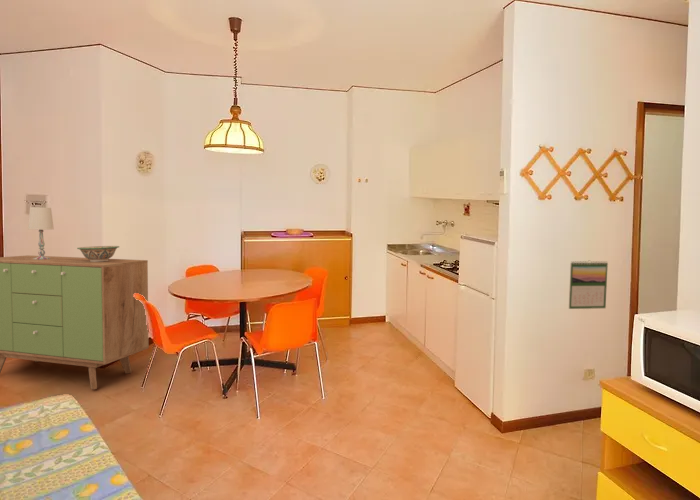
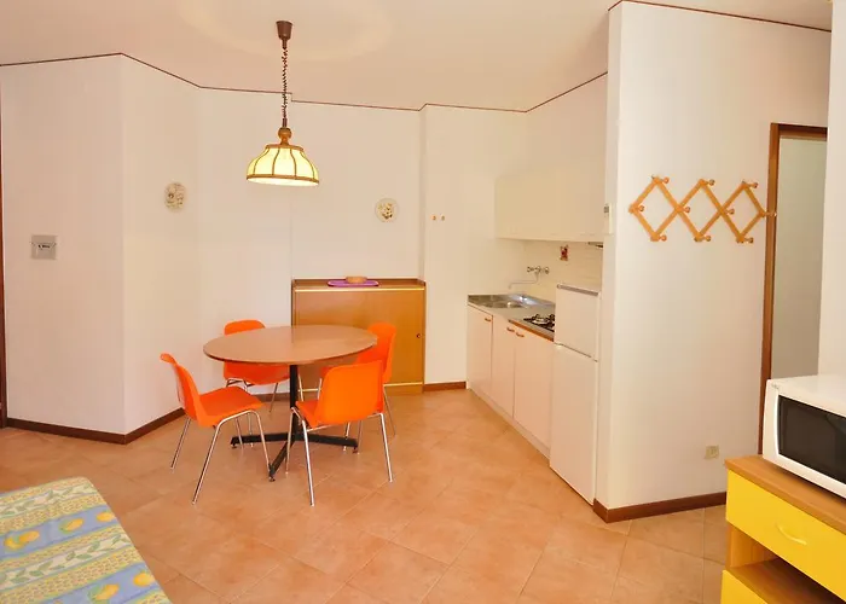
- calendar (588, 284)
- sideboard (61, 317)
- table lamp (41, 233)
- decorative bowl (98, 253)
